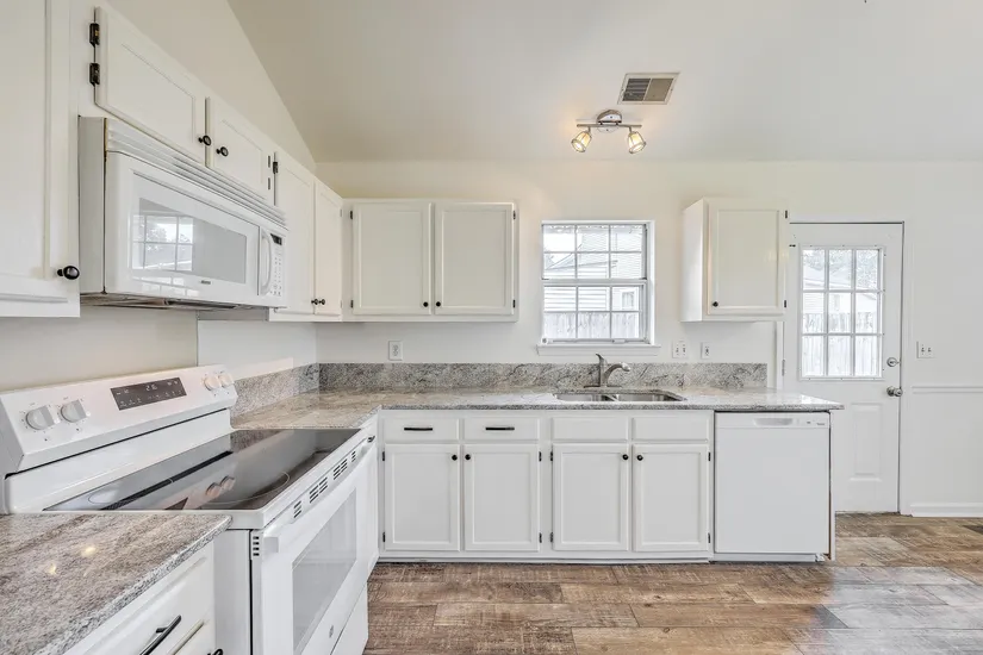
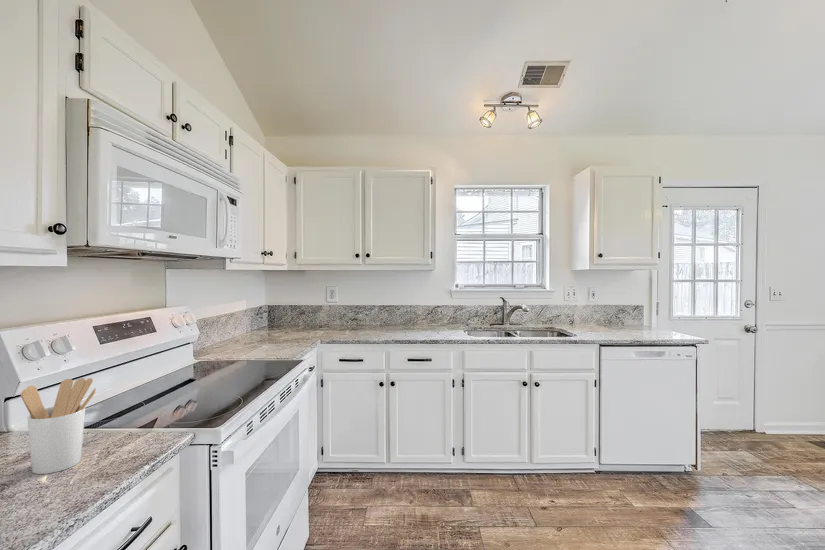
+ utensil holder (63, 420)
